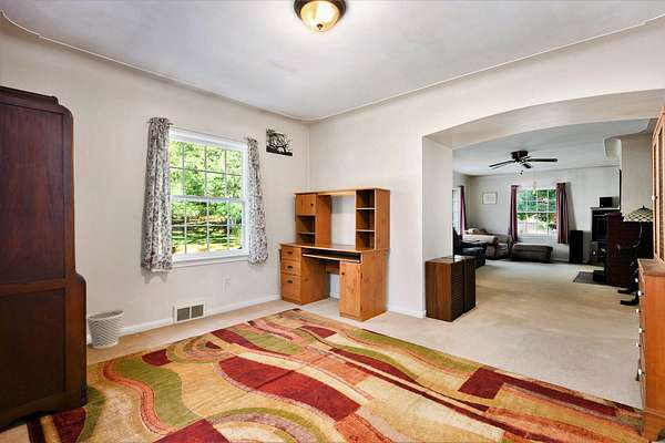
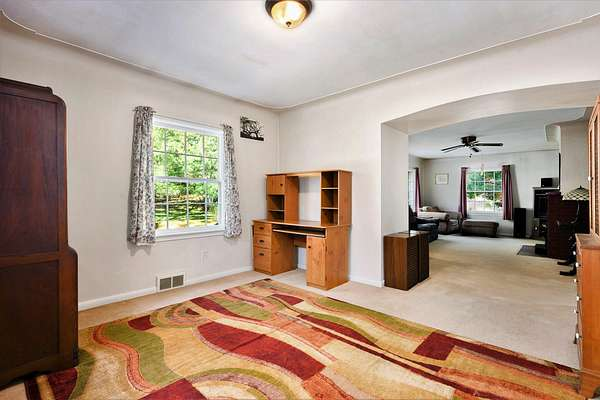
- wastebasket (105, 329)
